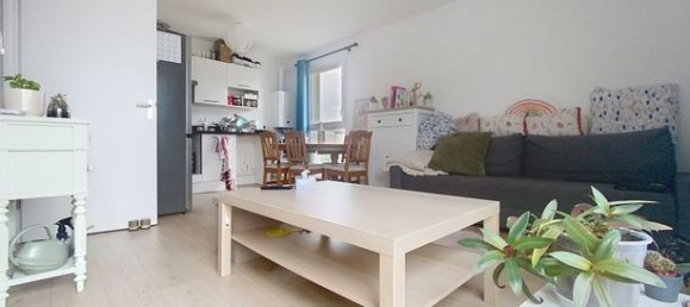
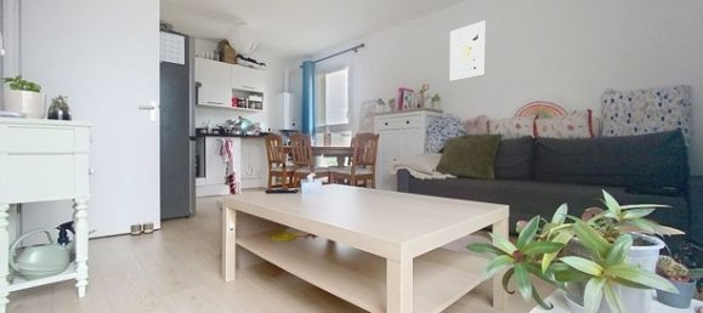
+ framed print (466, 51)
